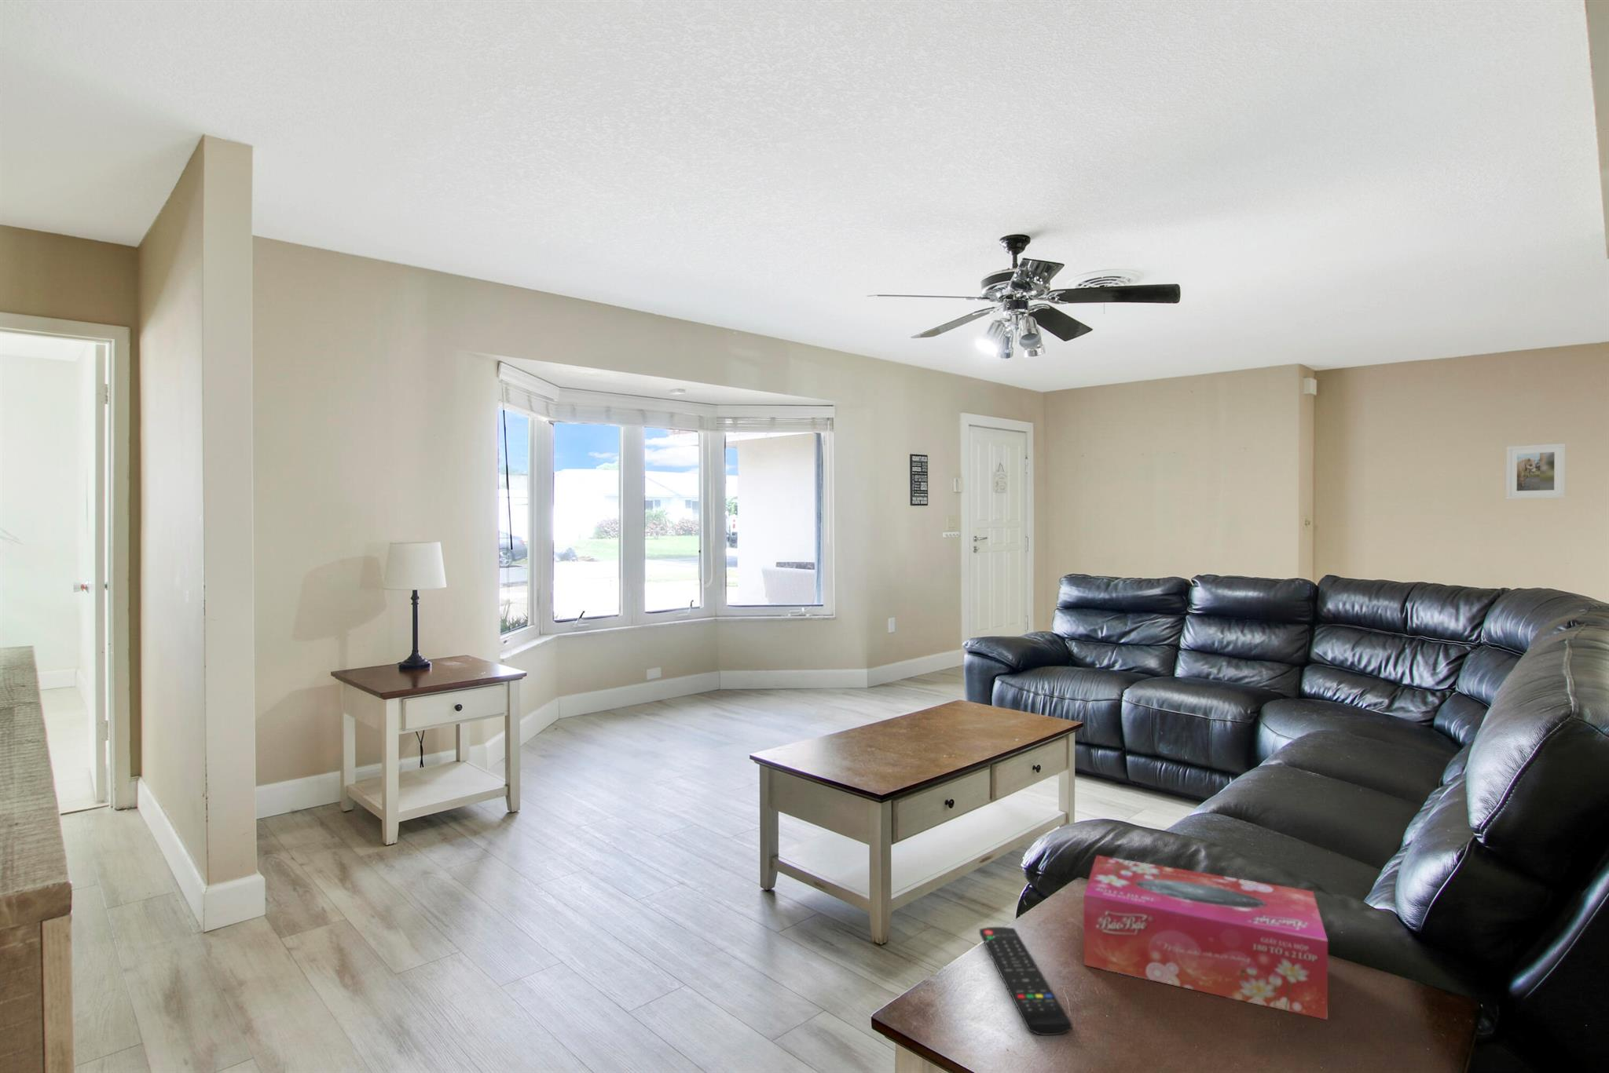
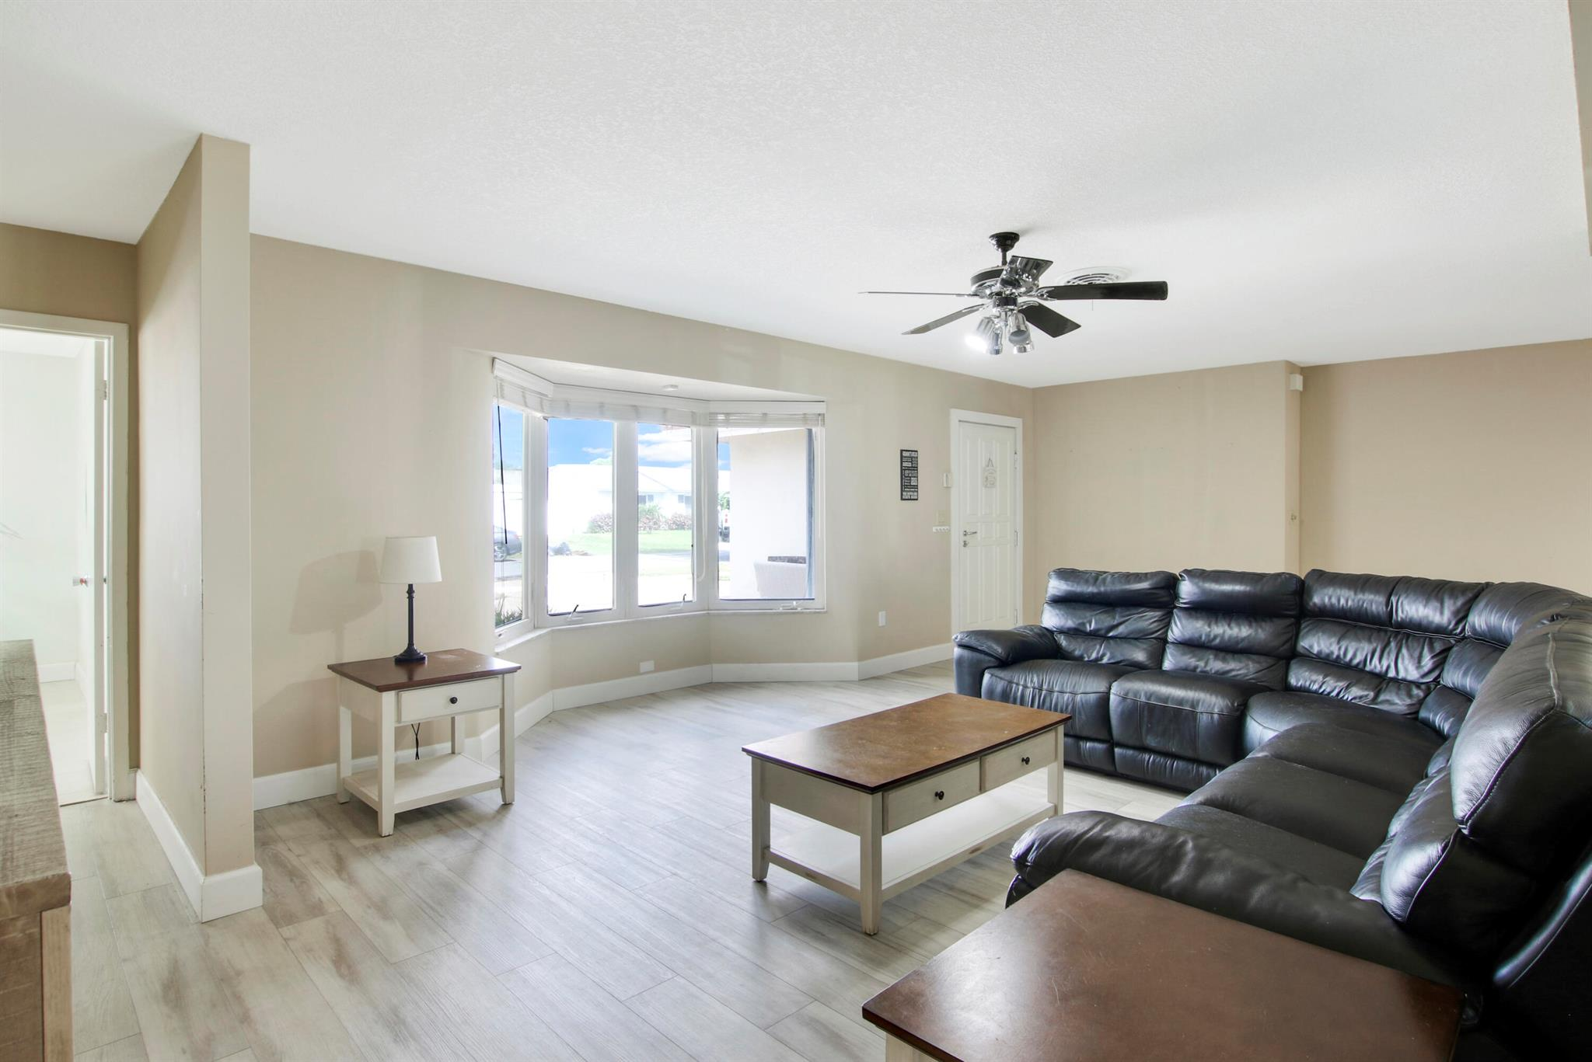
- tissue box (1198, 928)
- remote control (1020, 975)
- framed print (1535, 472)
